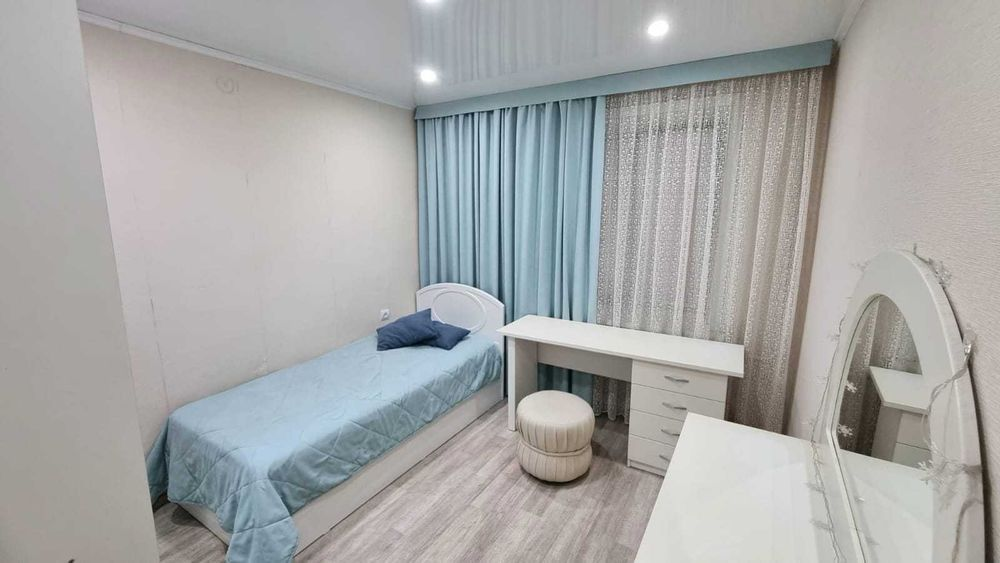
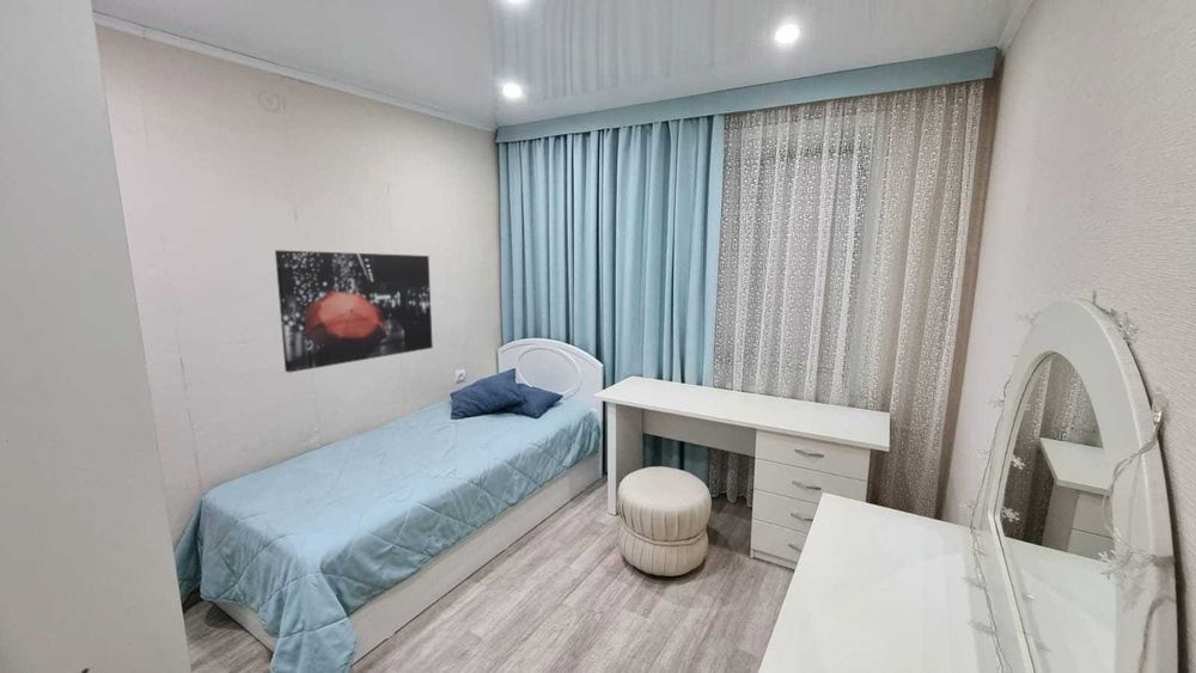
+ wall art (365, 306)
